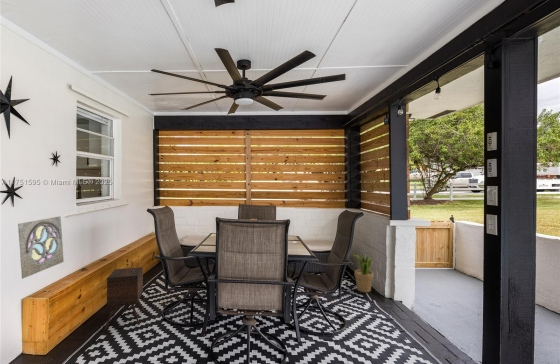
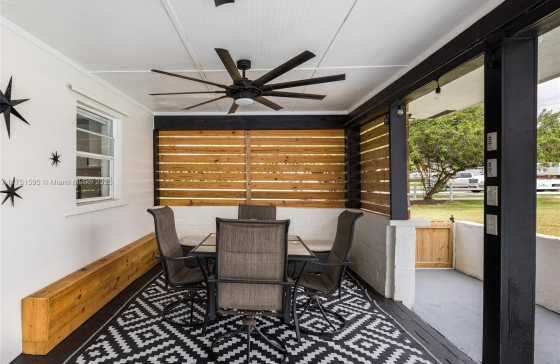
- potted plant (363, 272)
- side table (125, 296)
- wall ornament (42, 244)
